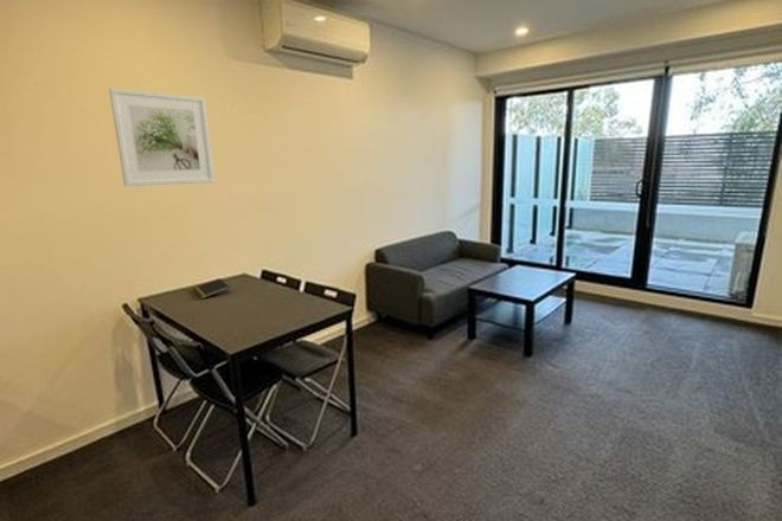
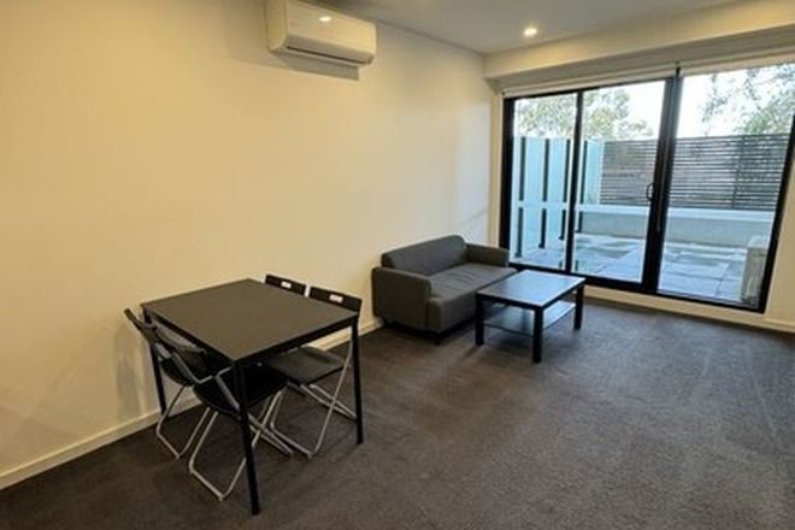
- notepad (211, 288)
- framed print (166, 139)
